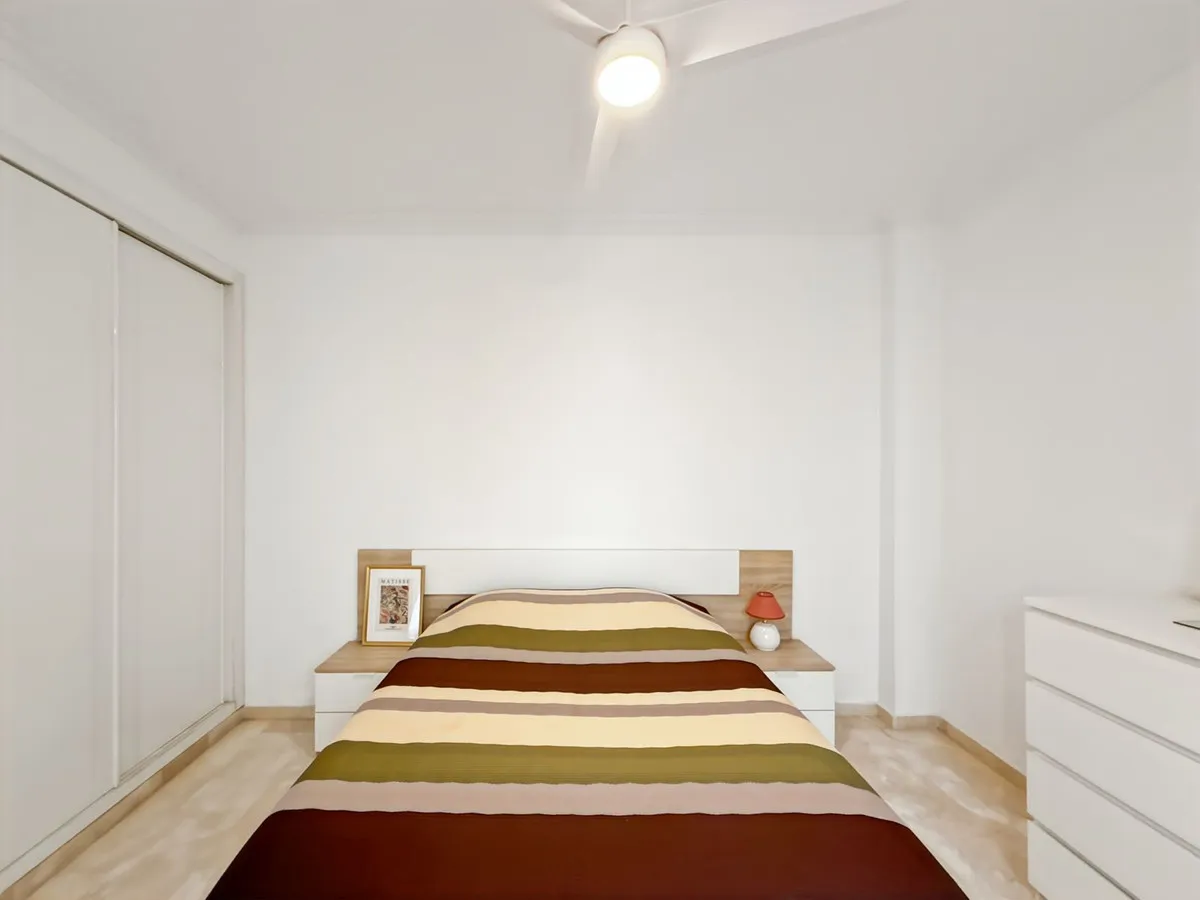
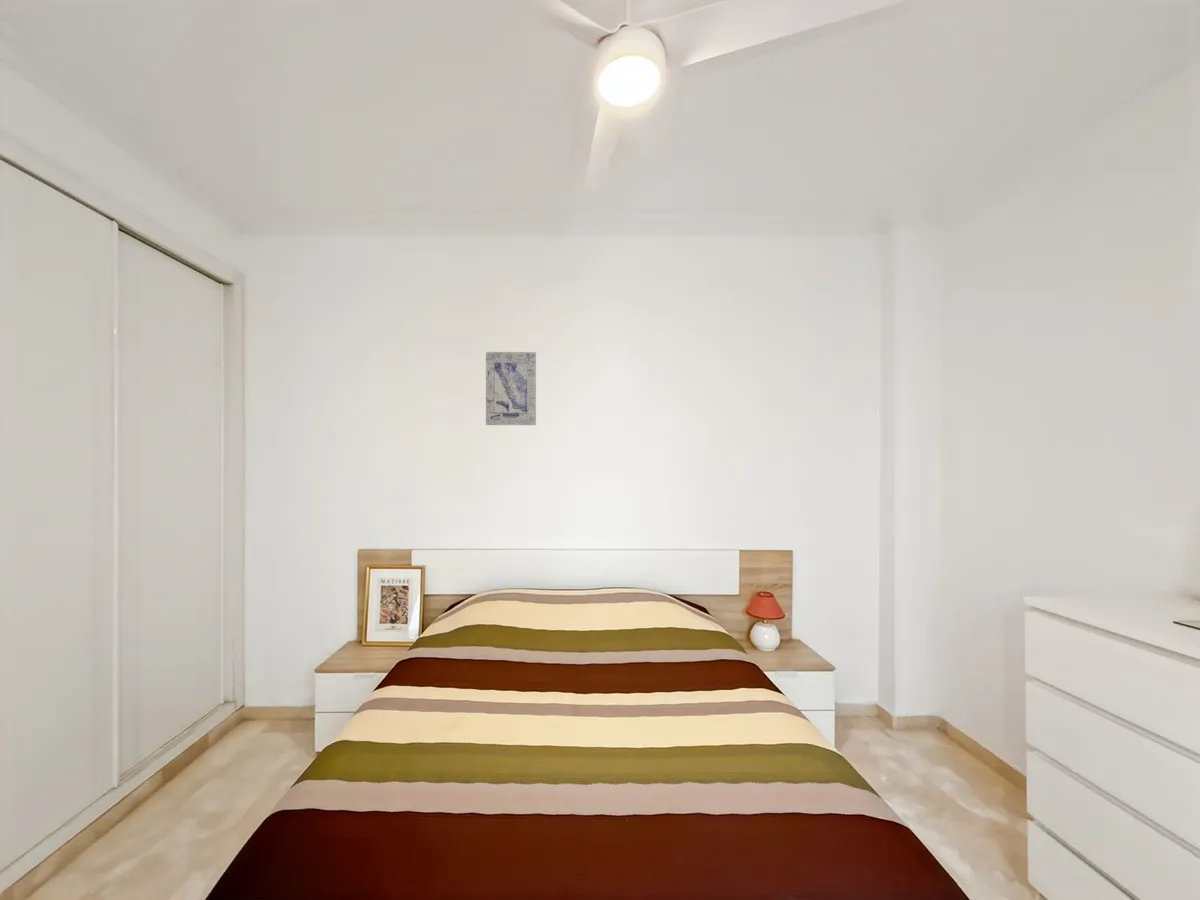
+ wall art (511, 388)
